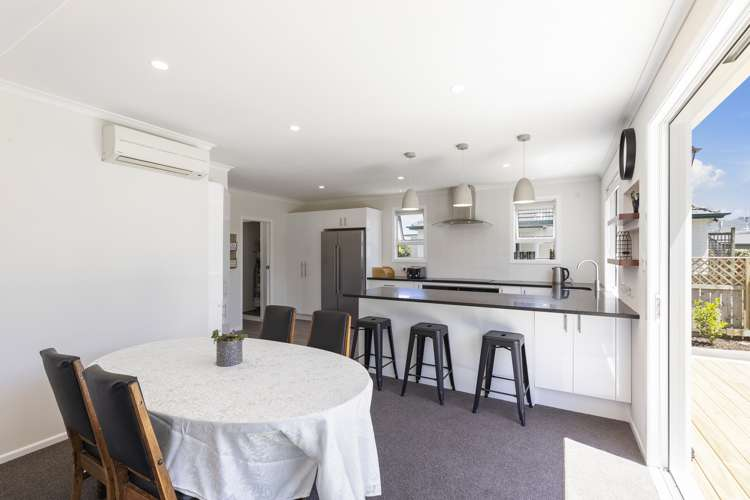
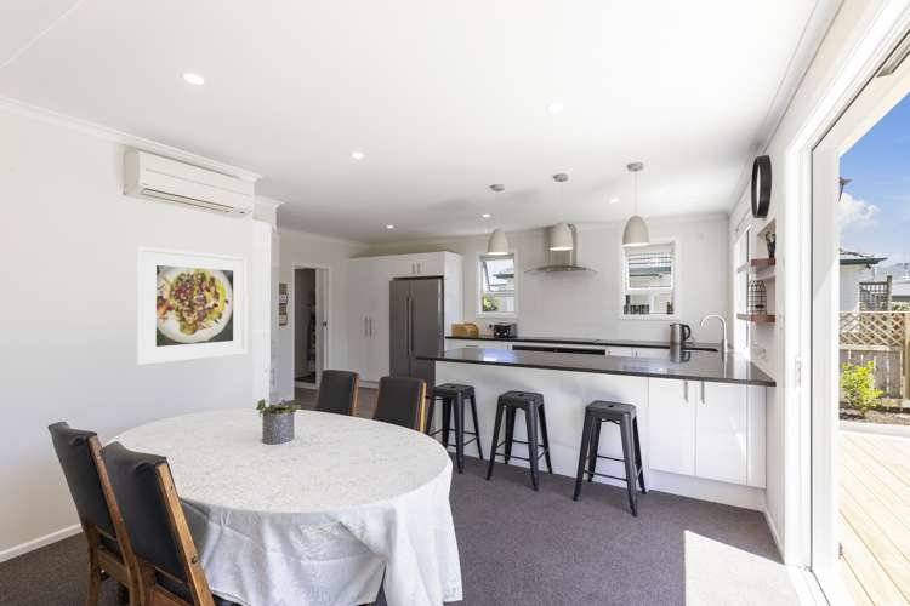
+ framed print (197, 305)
